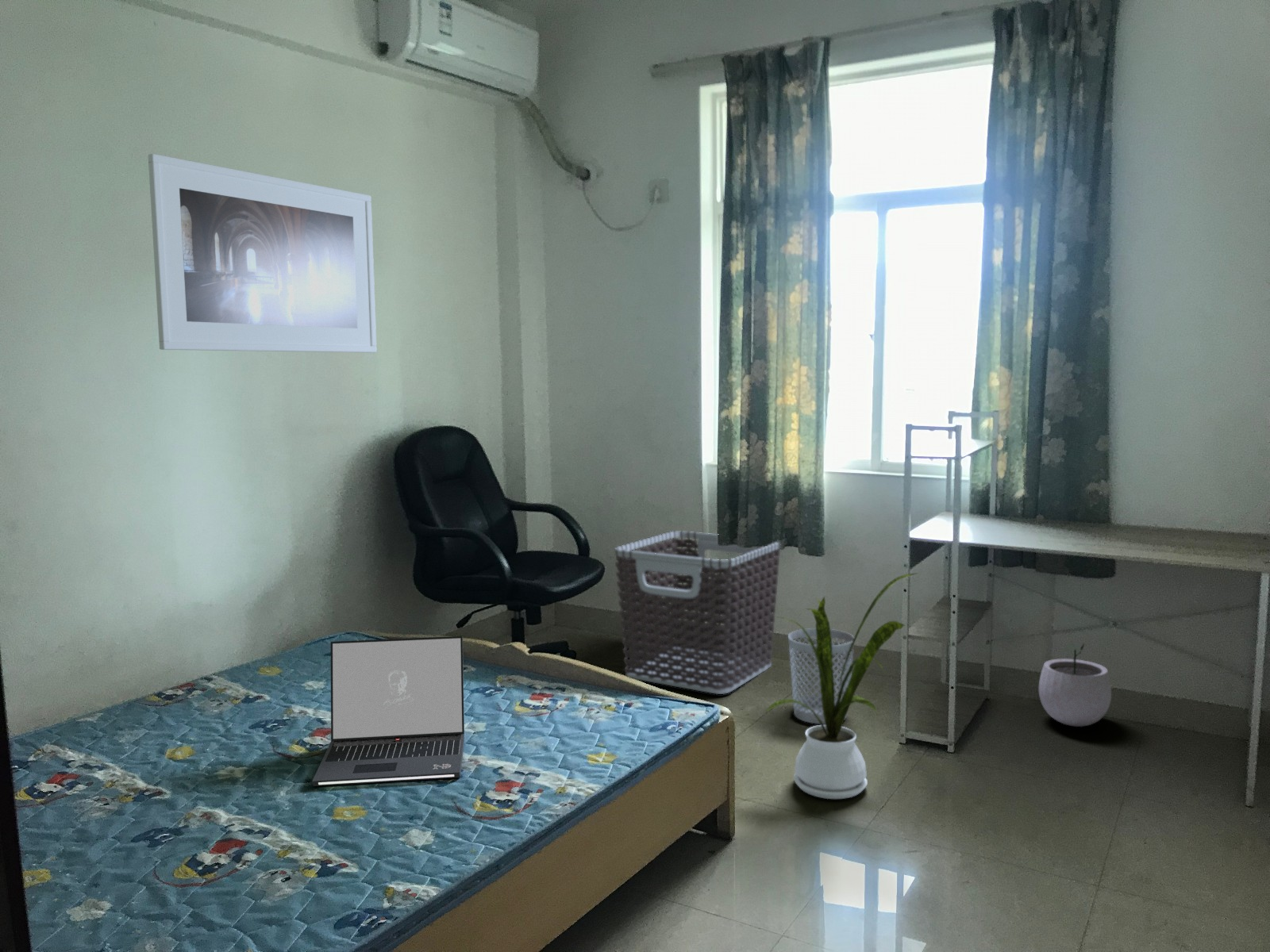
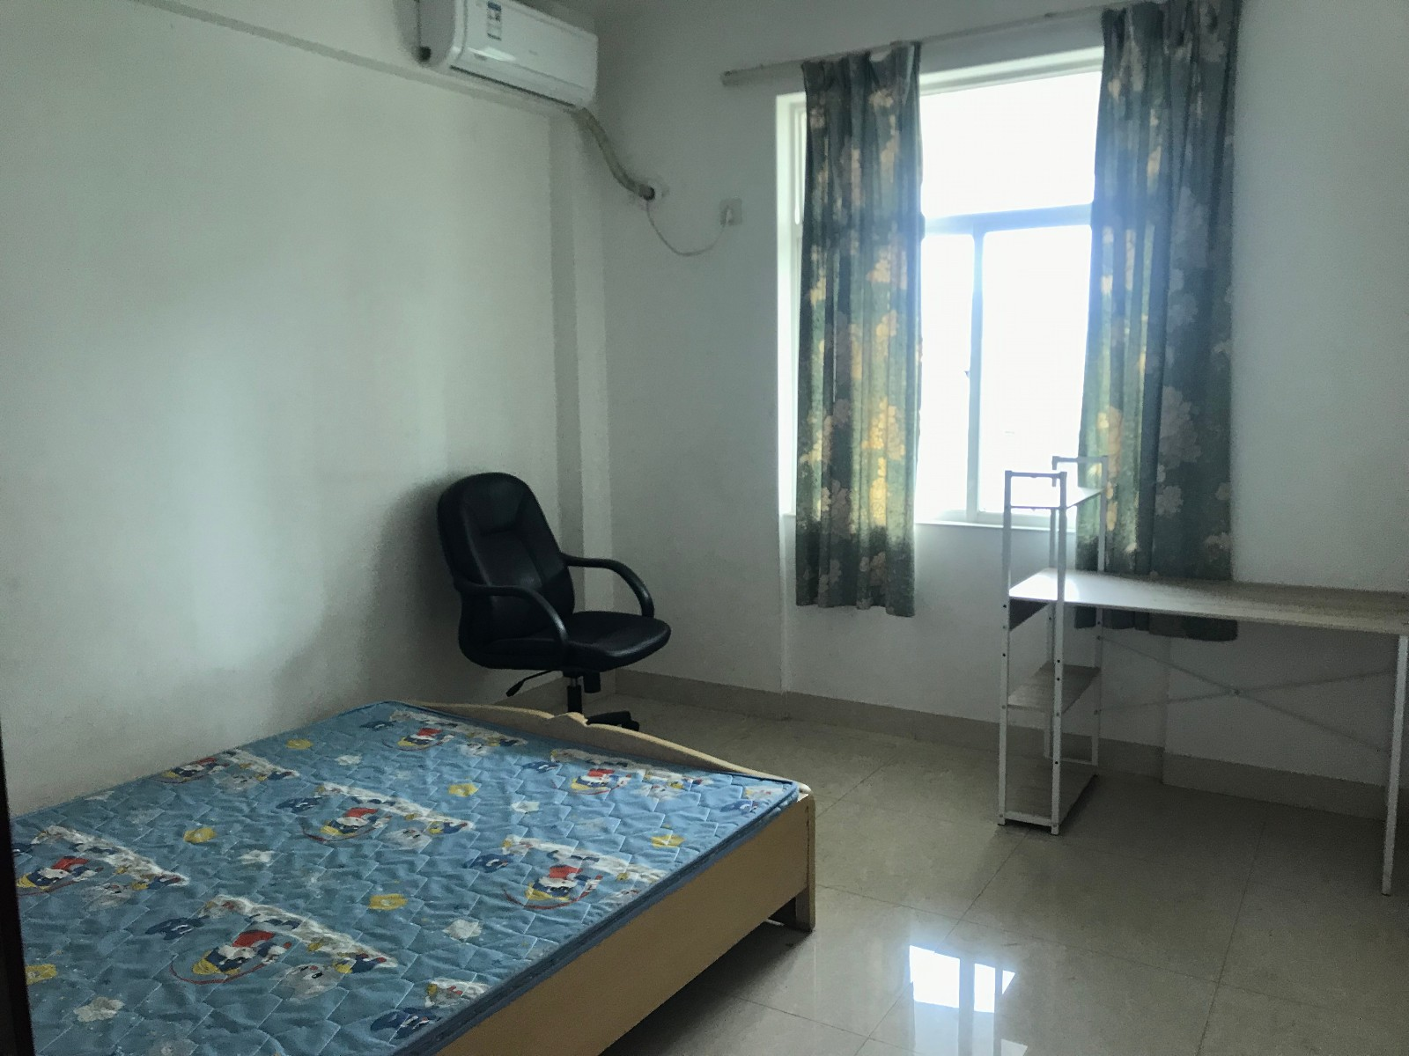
- clothes hamper (699, 607)
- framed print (275, 264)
- laptop (392, 706)
- house plant (841, 681)
- plant pot (1075, 682)
- wastebasket (819, 676)
